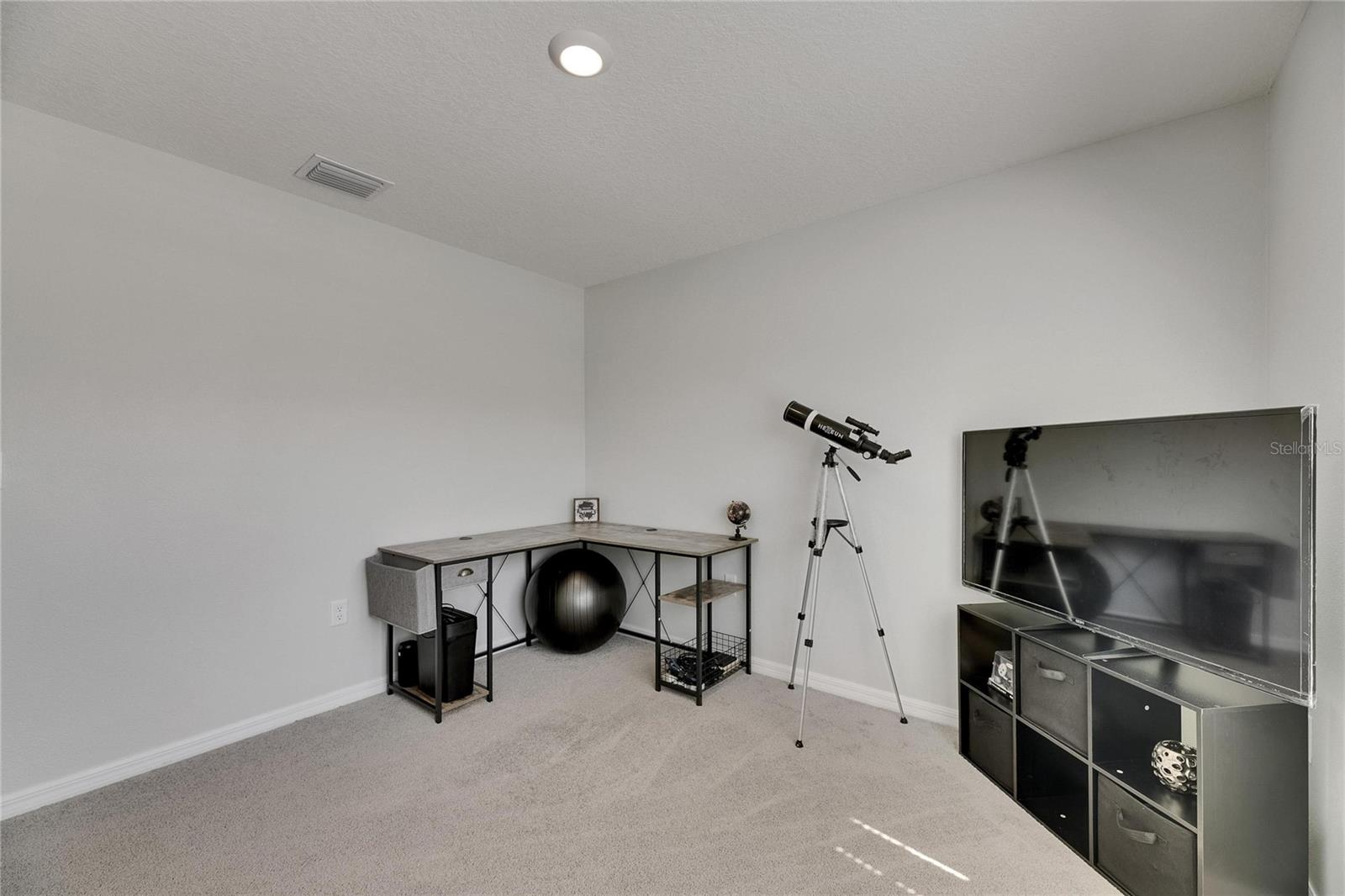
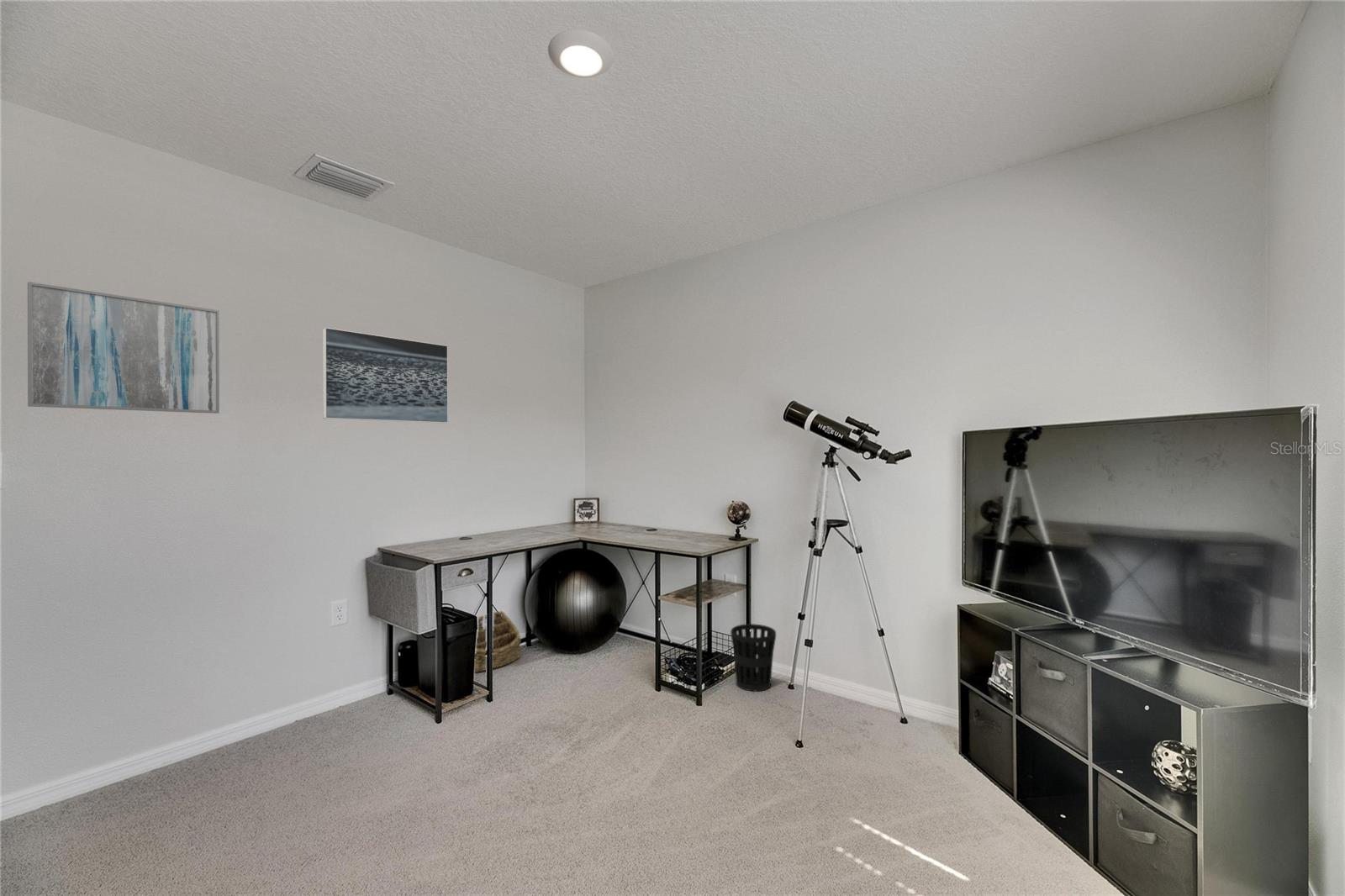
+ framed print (390, 379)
+ wall art (131, 354)
+ wastebasket (753, 657)
+ basket (493, 640)
